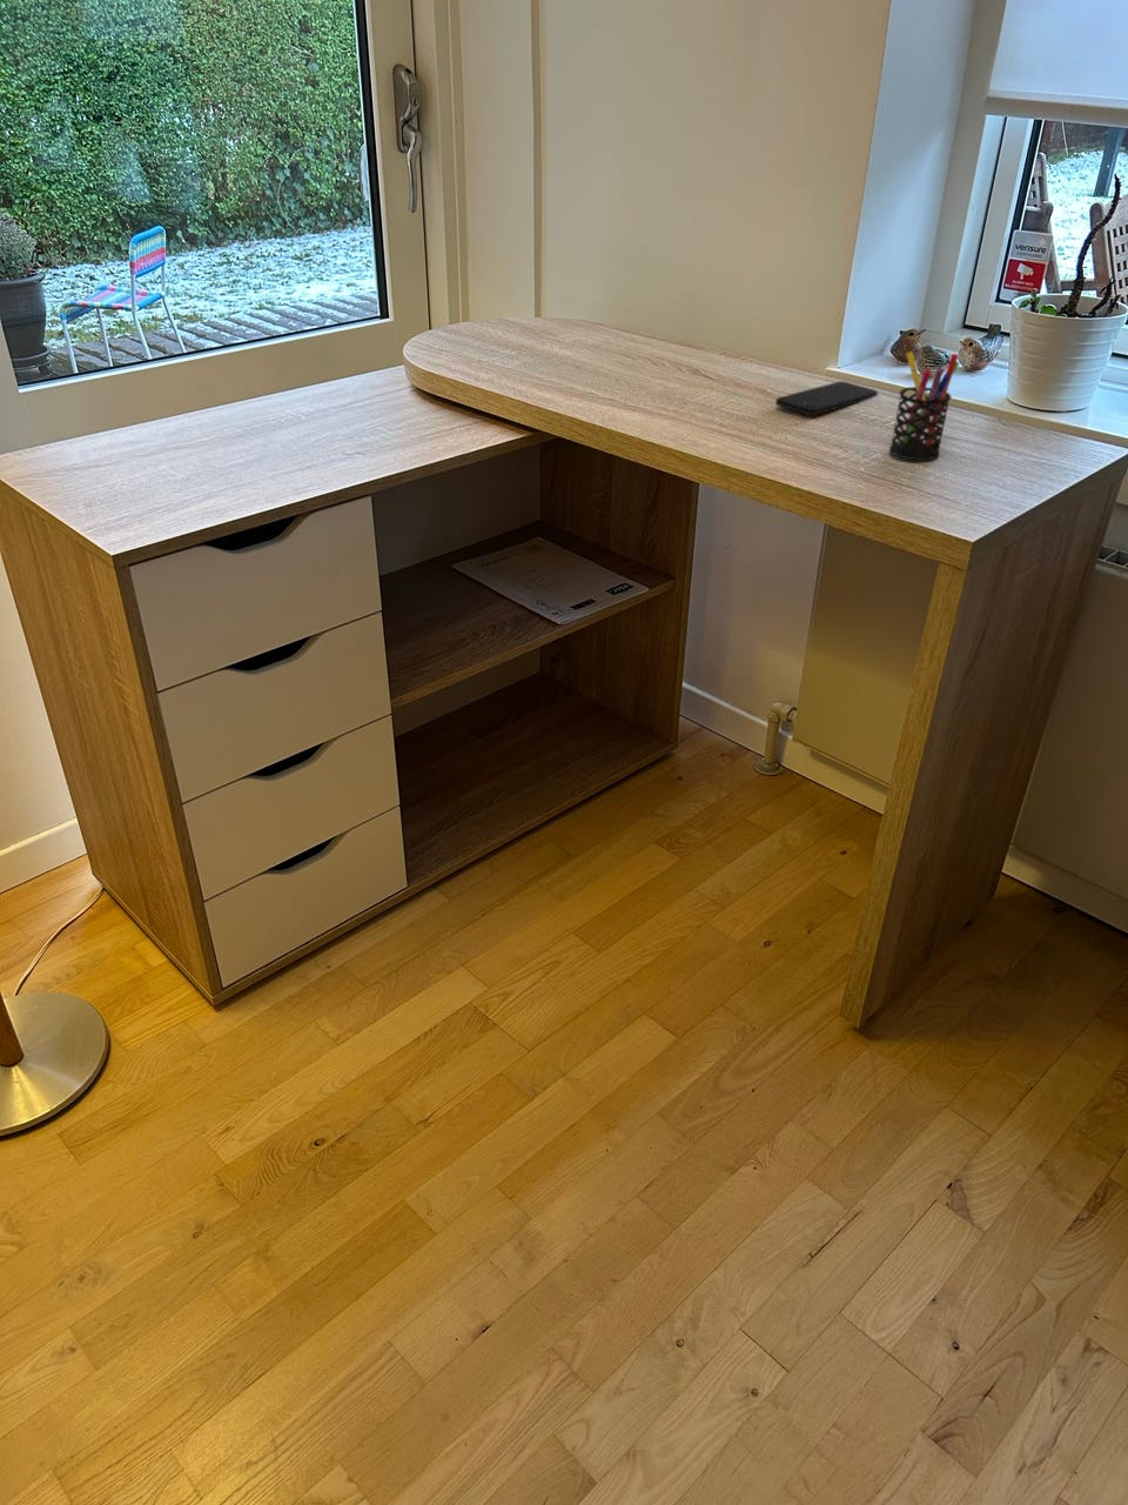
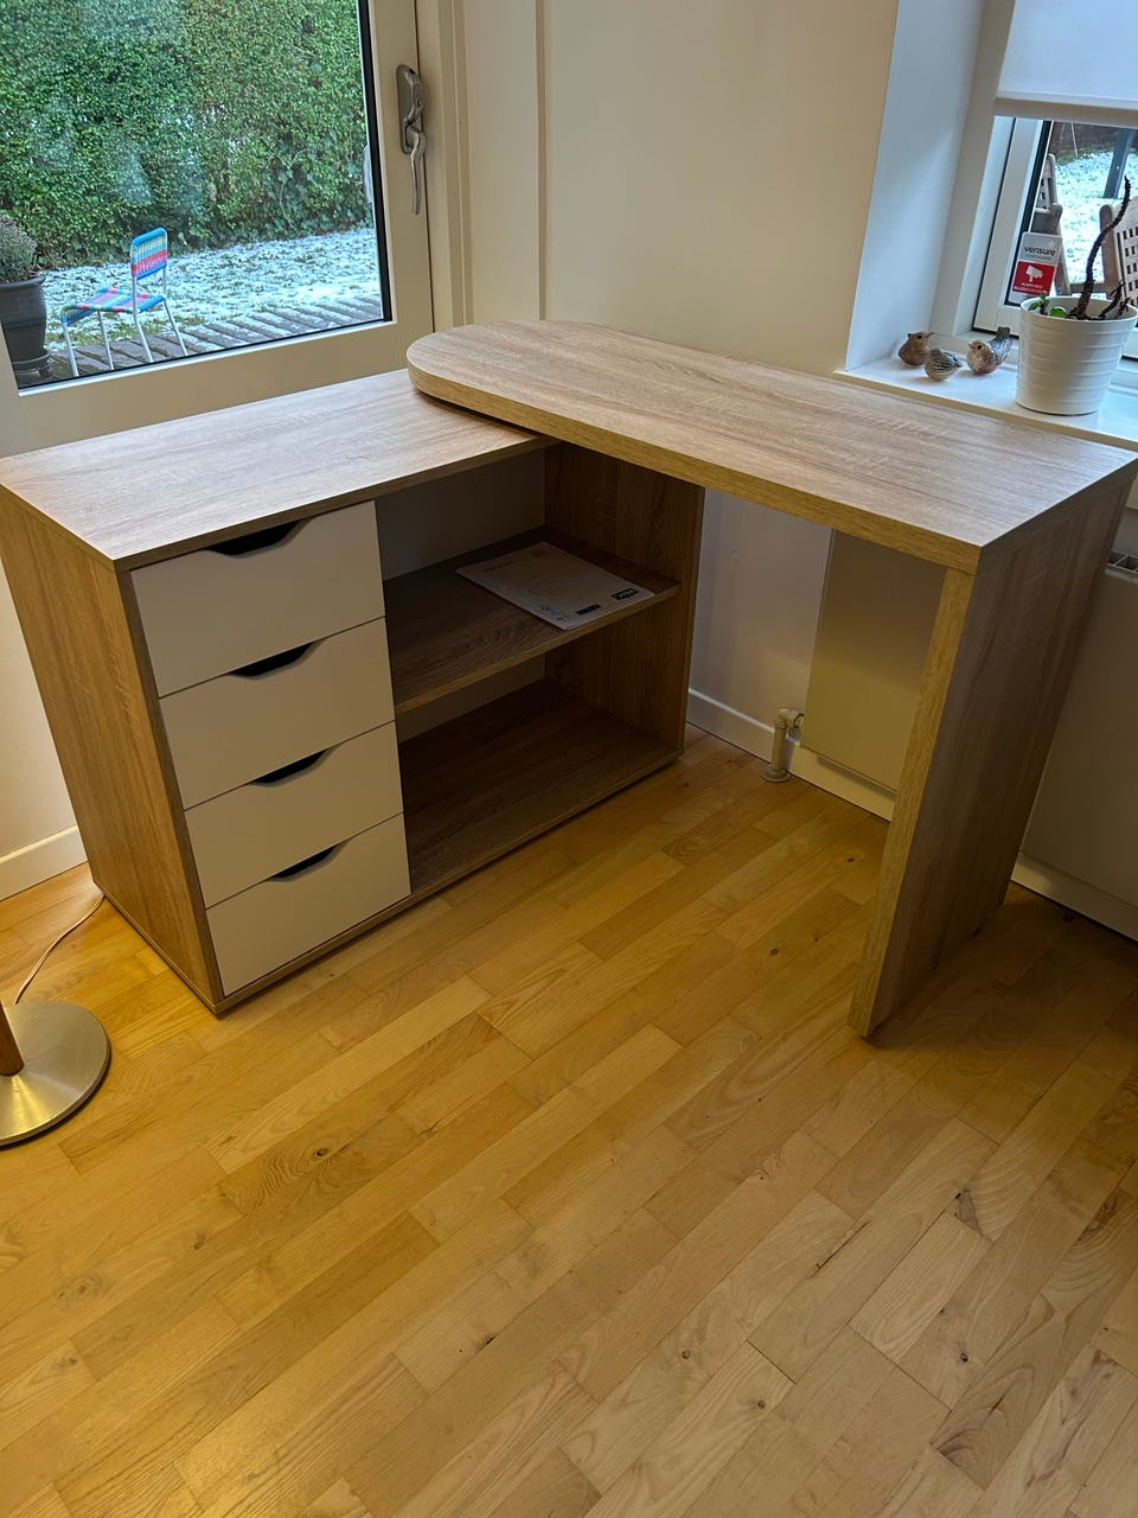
- pen holder (929, 401)
- smartphone (827, 396)
